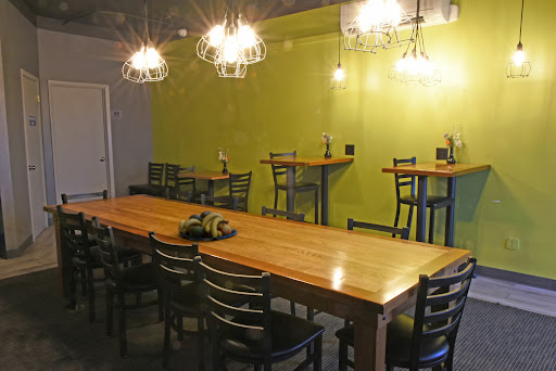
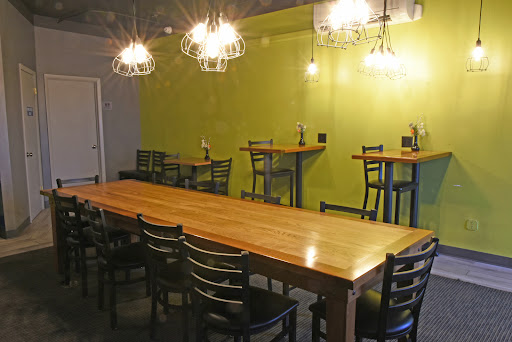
- fruit bowl (208, 222)
